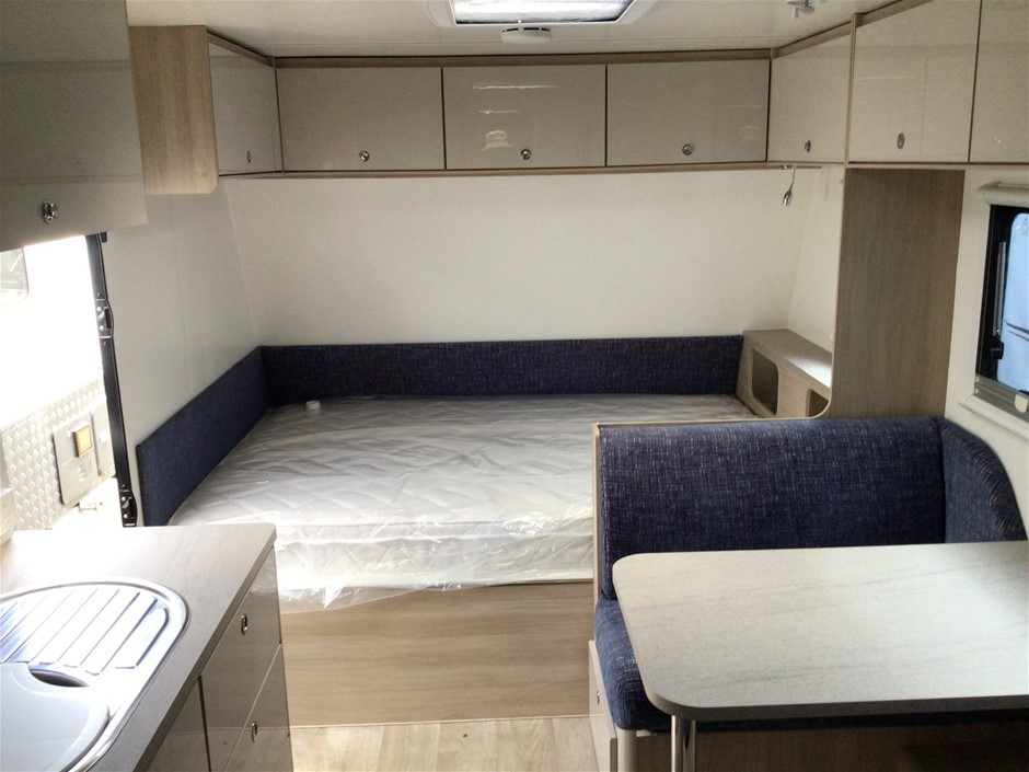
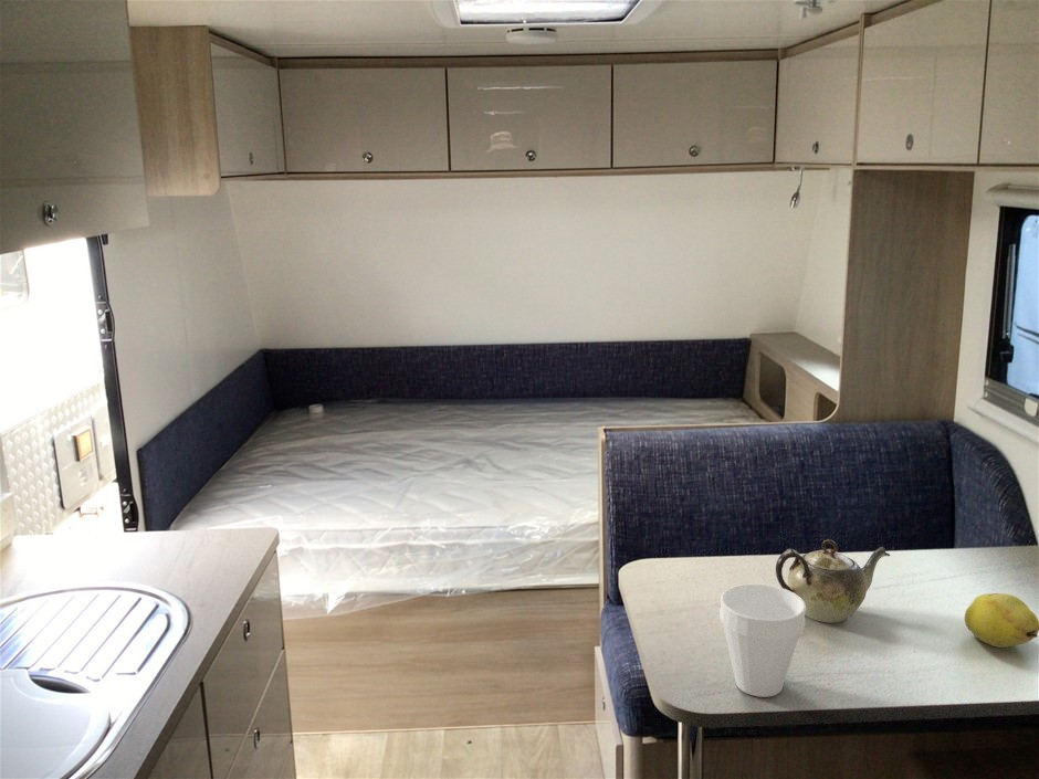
+ cup (760, 643)
+ fruit (1003, 620)
+ teapot (832, 576)
